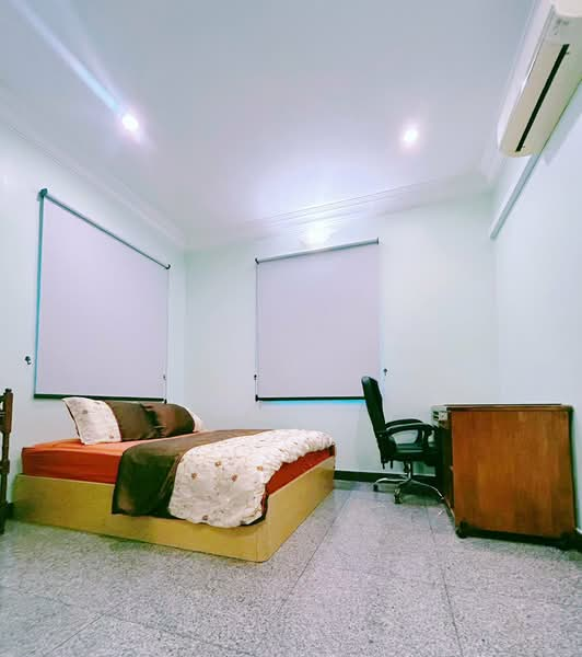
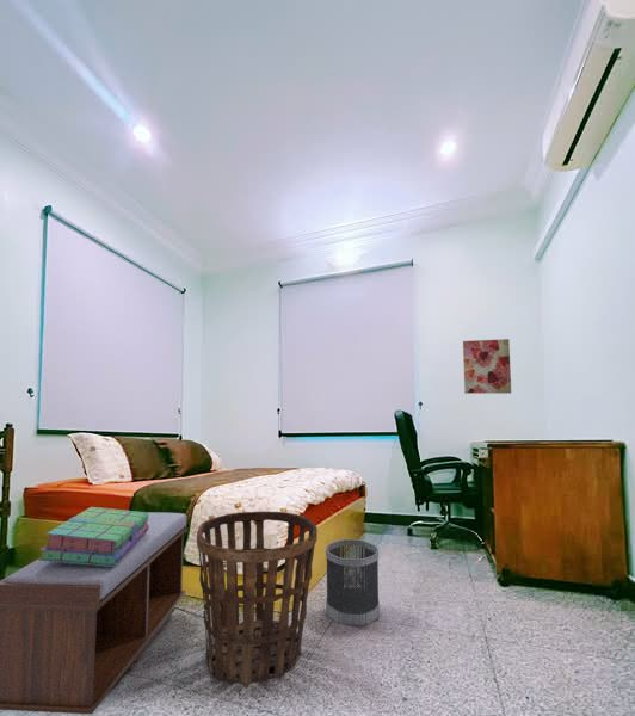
+ wall art (486, 366)
+ wastebasket (352, 580)
+ basket (257, 587)
+ bench (110, 593)
+ stack of books (99, 537)
